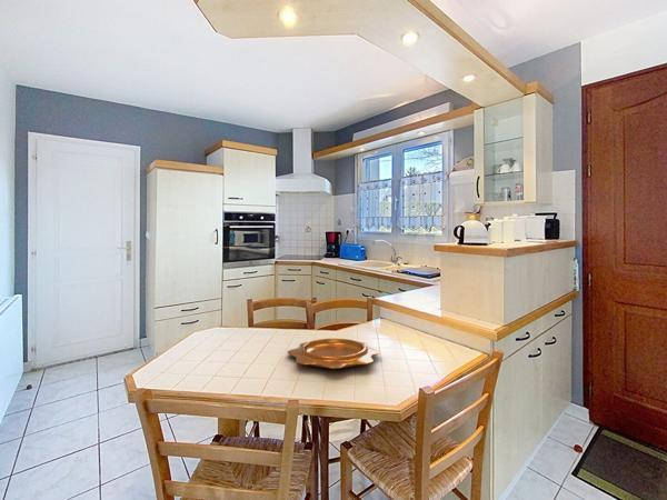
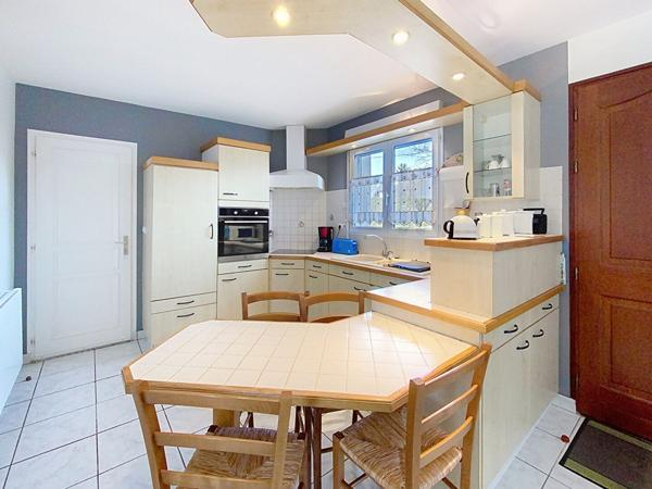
- decorative bowl (334, 351)
